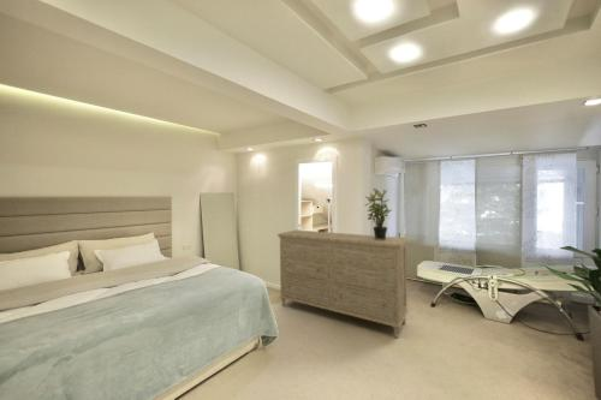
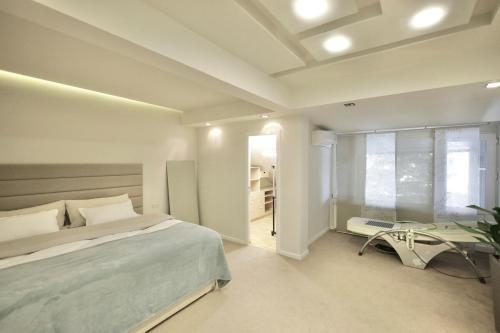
- potted plant (377, 214)
- dresser (338, 275)
